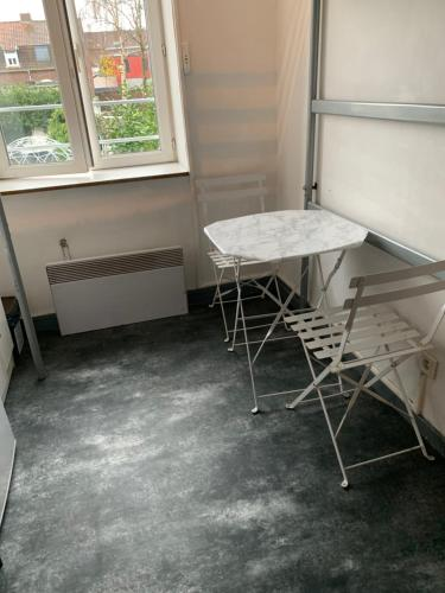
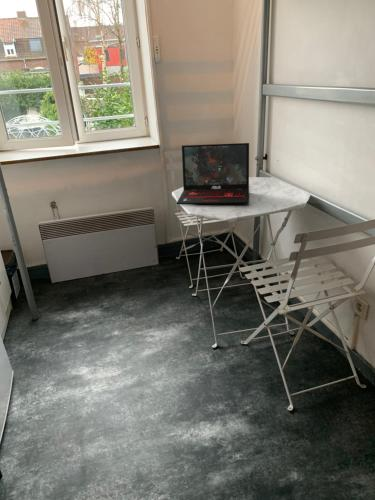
+ laptop (213, 173)
